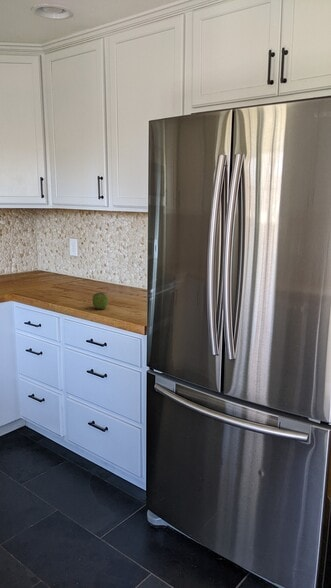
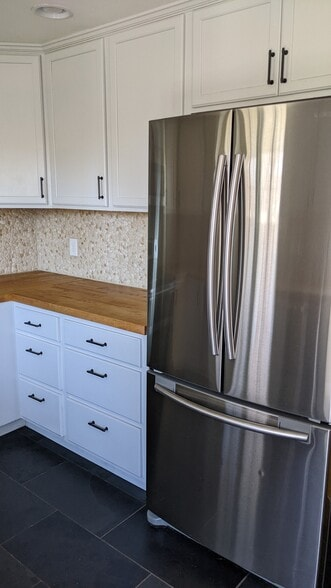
- apple (100, 300)
